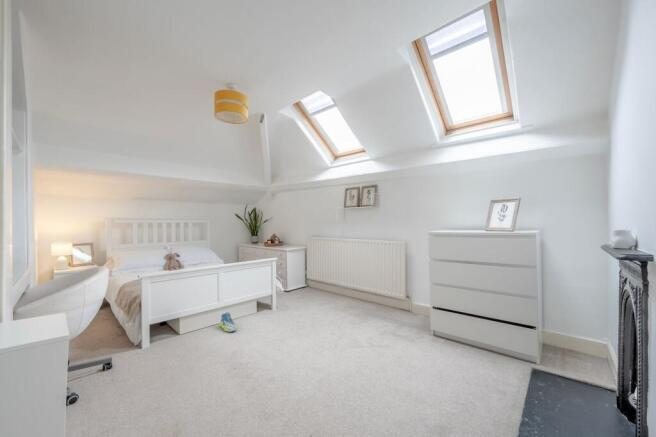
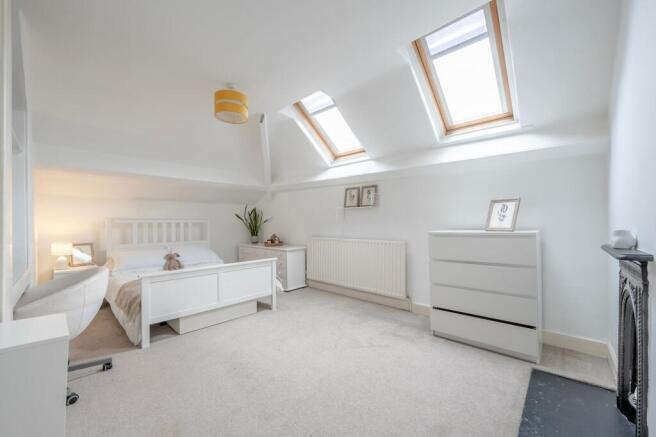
- sneaker (227, 321)
